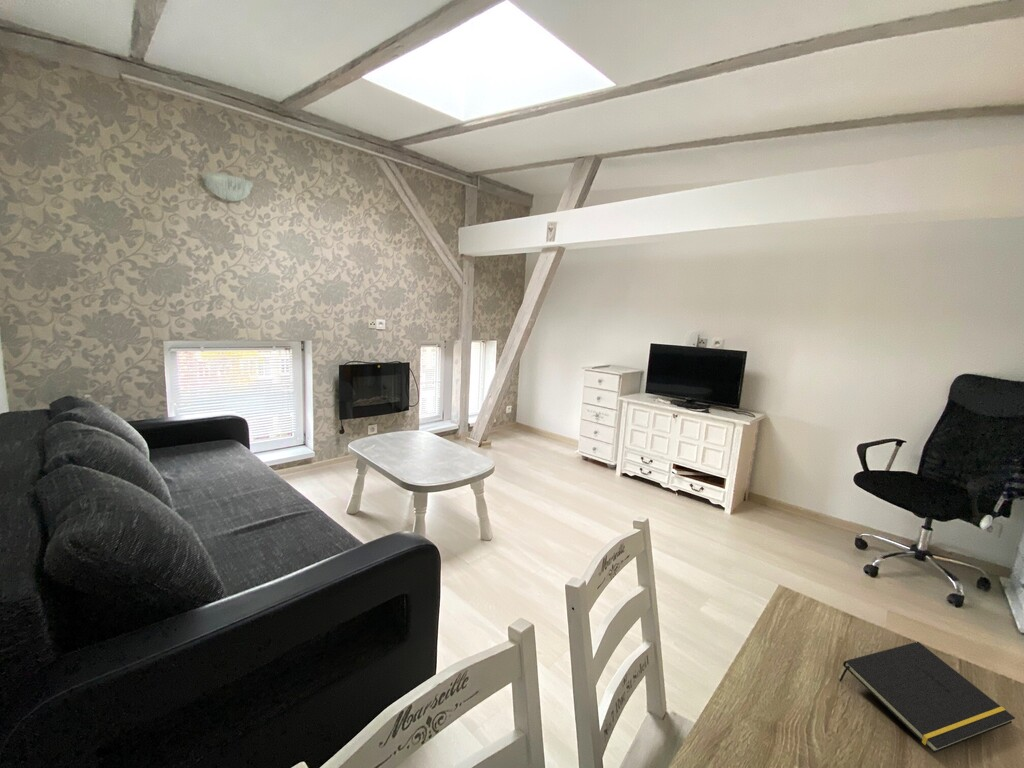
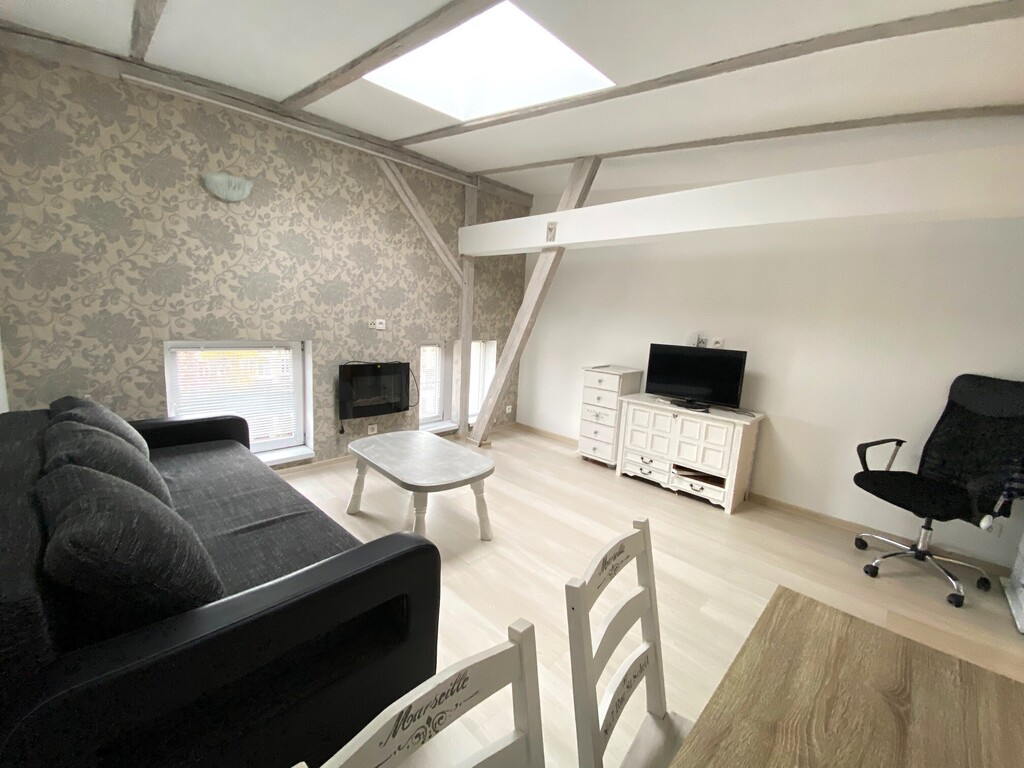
- notepad (925, 690)
